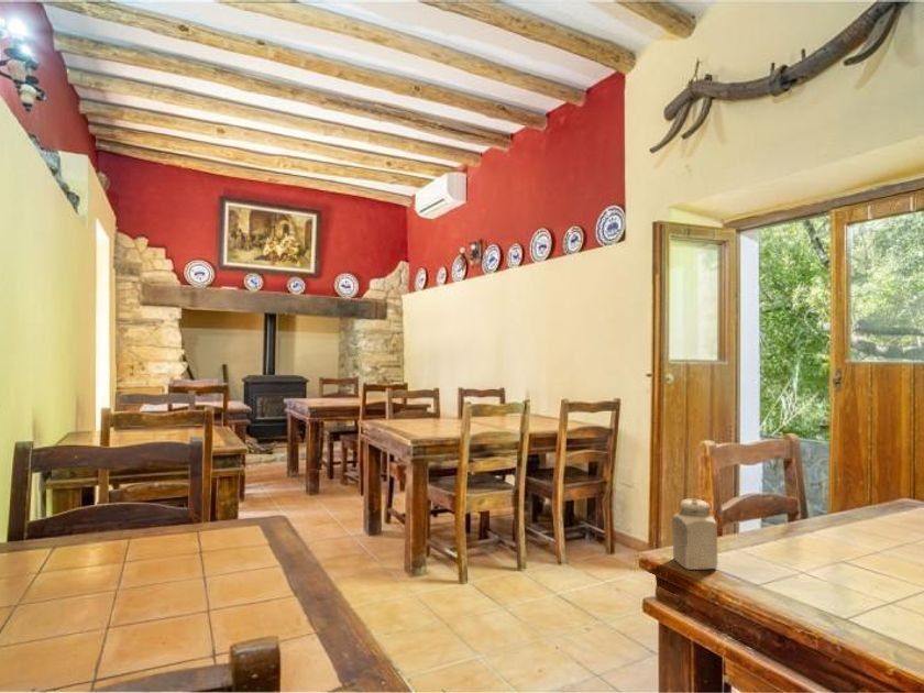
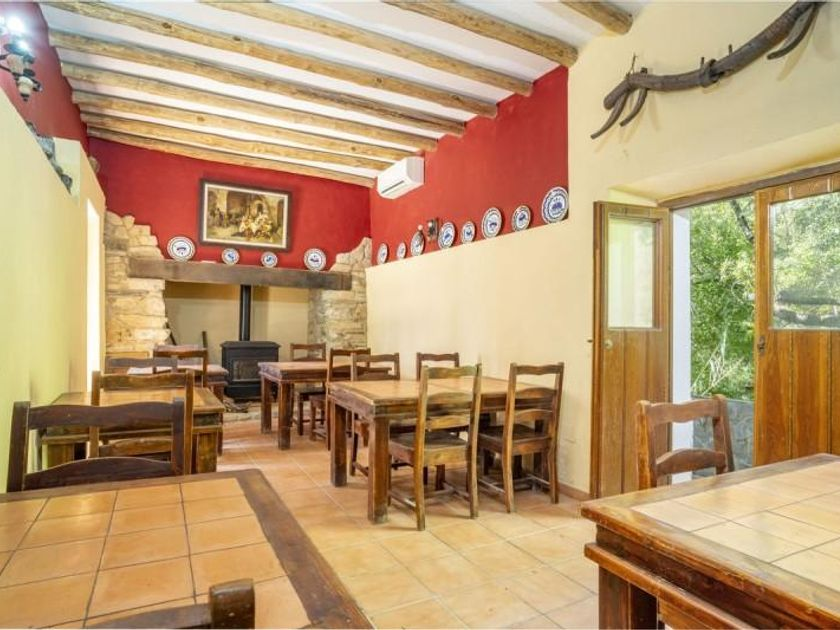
- salt shaker (694, 531)
